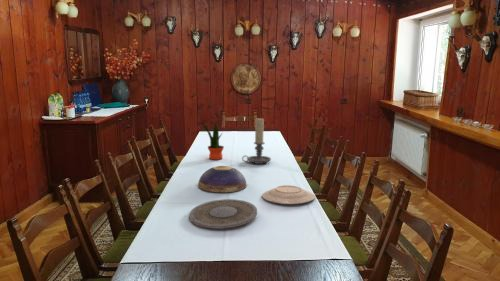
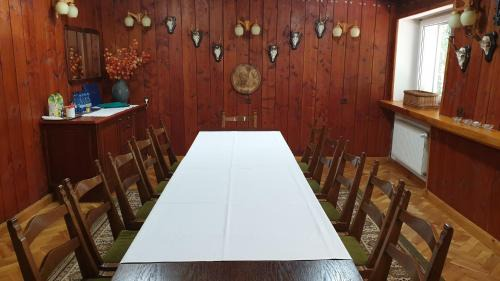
- candle holder (256, 140)
- plate (288, 192)
- potted plant (212, 139)
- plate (223, 212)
- decorative bowl (222, 175)
